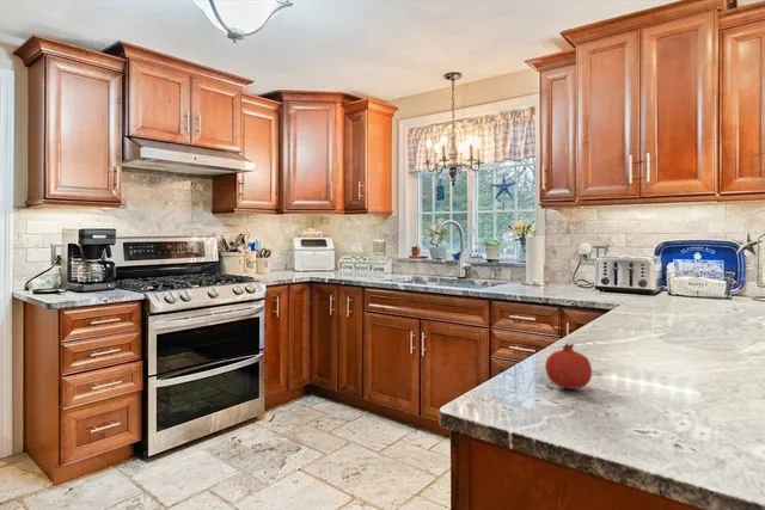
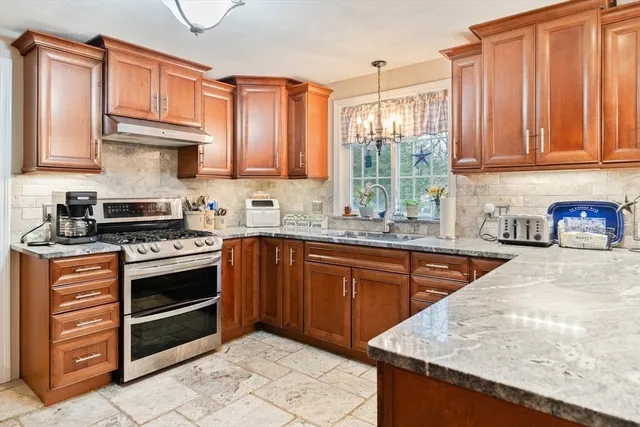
- fruit (568, 364)
